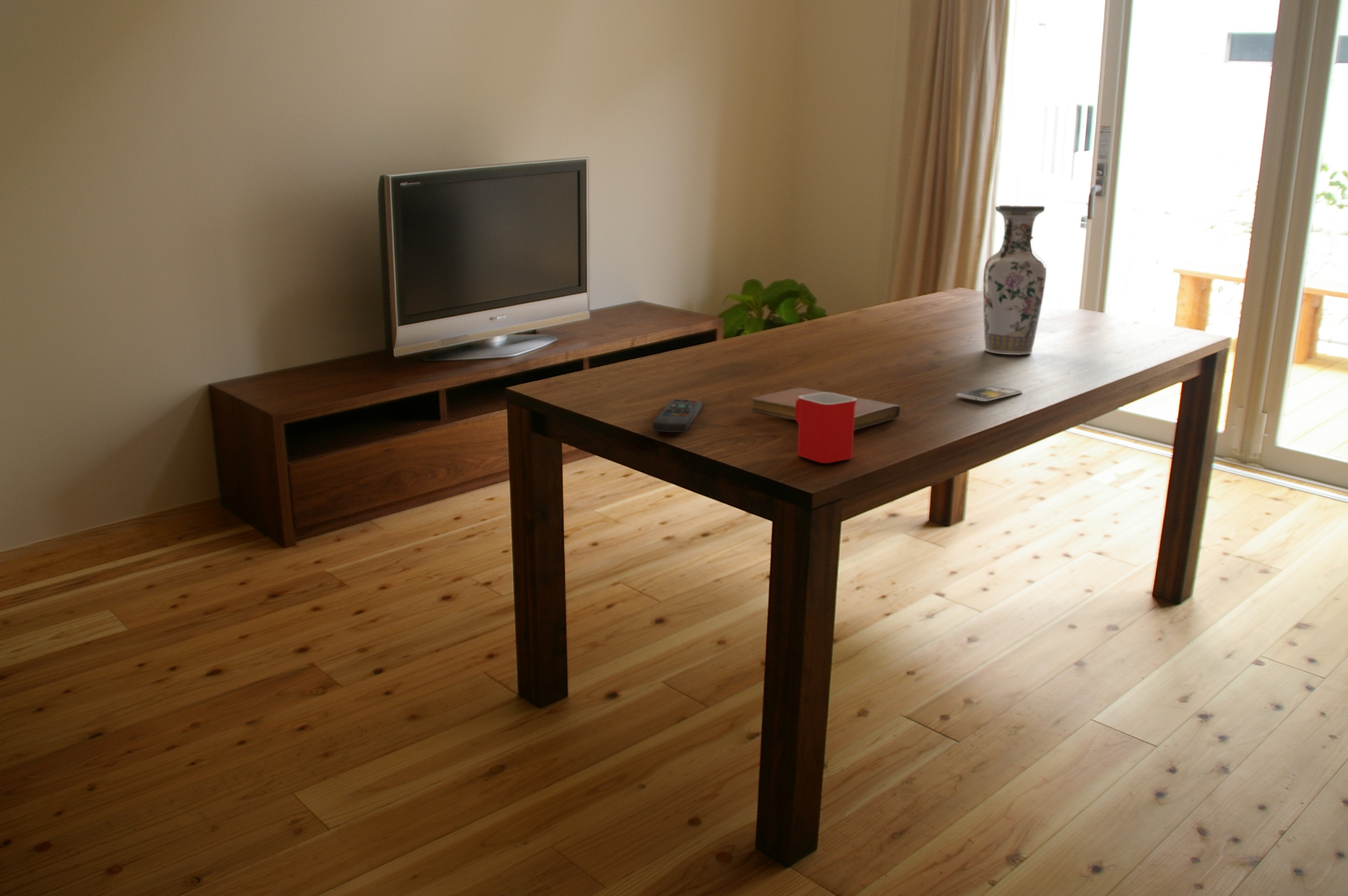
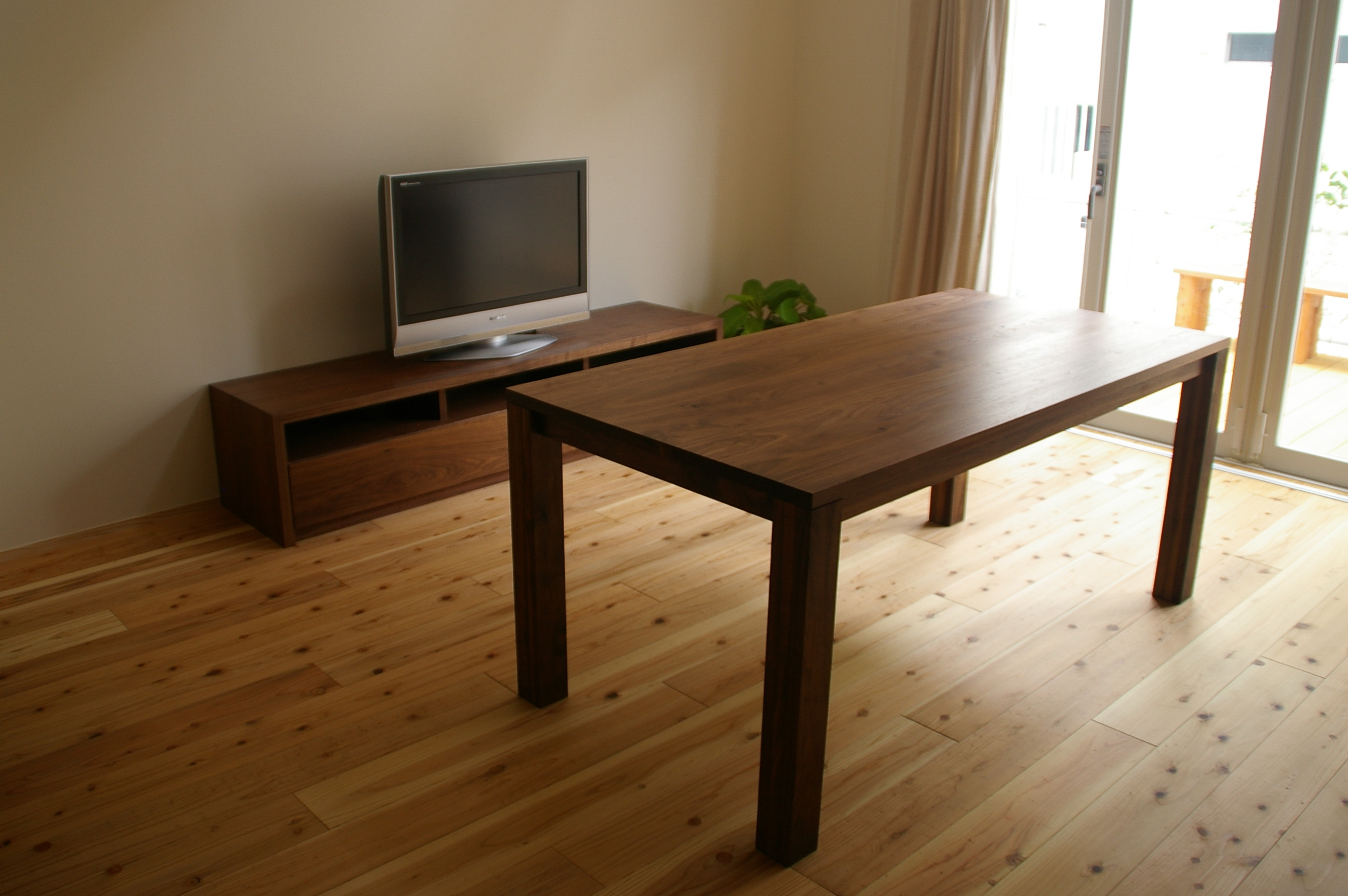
- mug (819, 425)
- remote control (678, 414)
- notebook (824, 392)
- smartphone (989, 393)
- vase (1014, 279)
